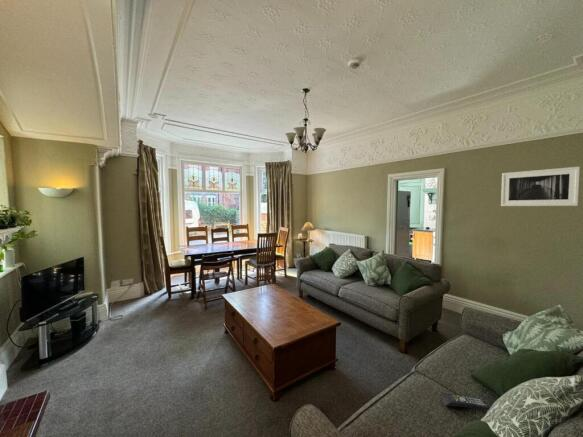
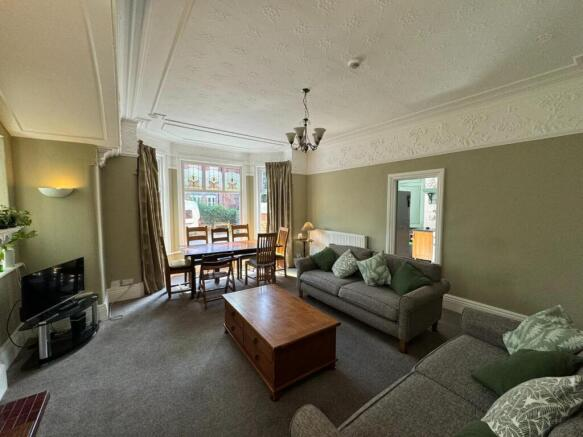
- remote control (464, 401)
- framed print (536, 188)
